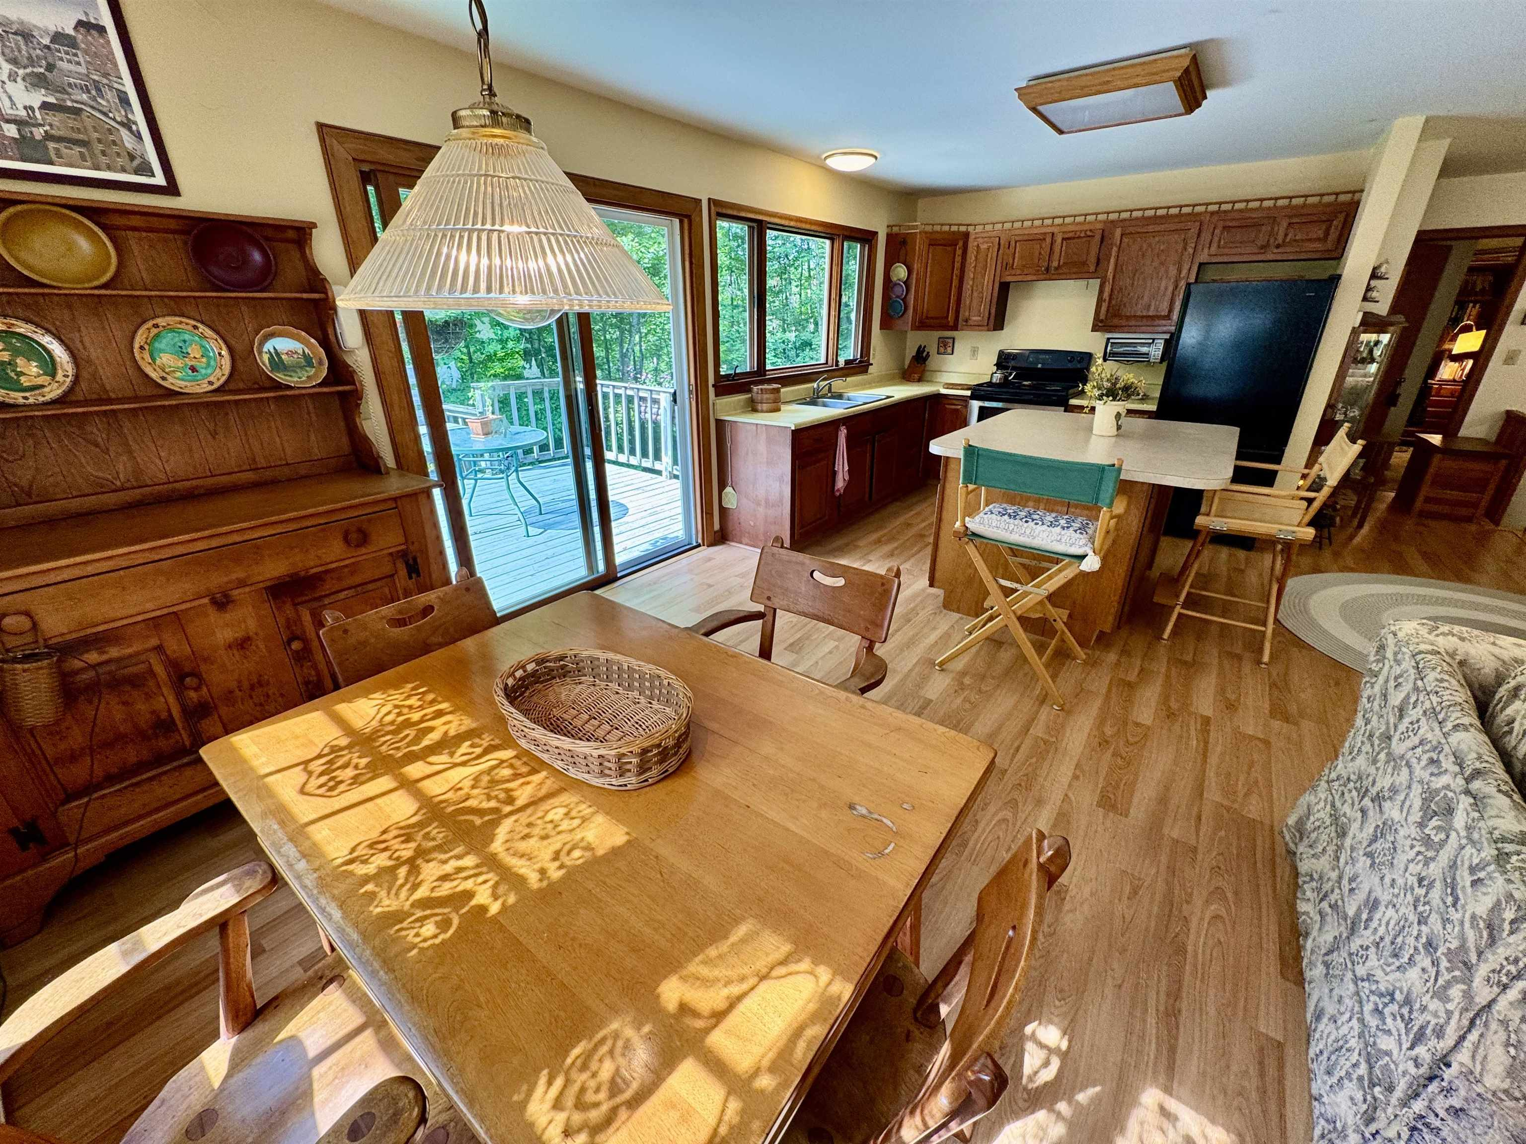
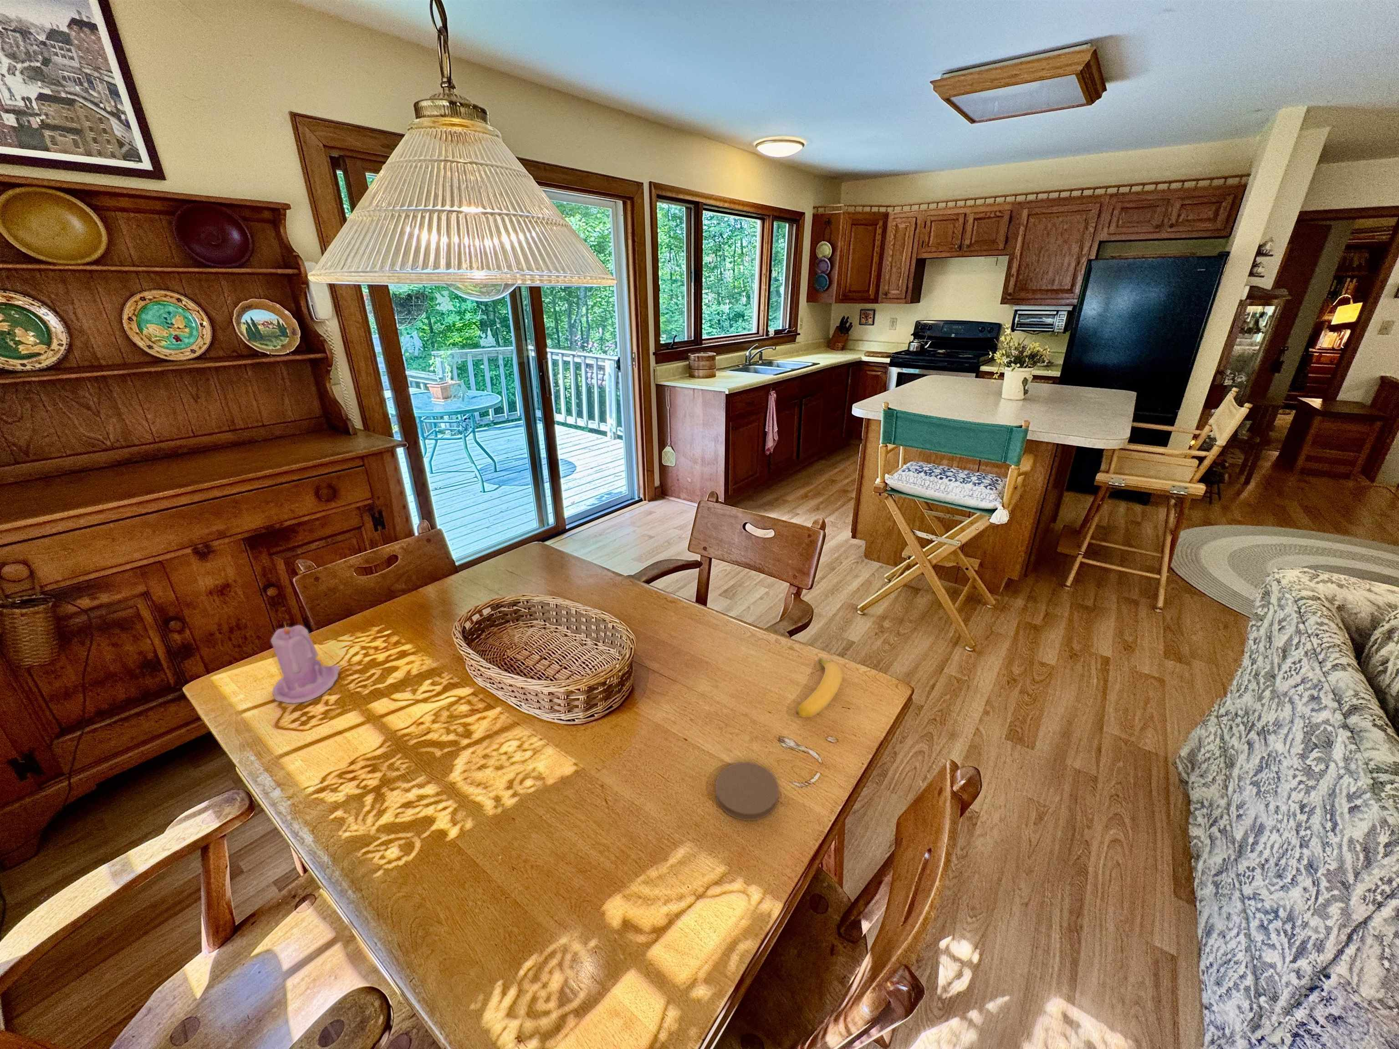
+ banana (820, 684)
+ candle (294, 655)
+ coaster (747, 789)
